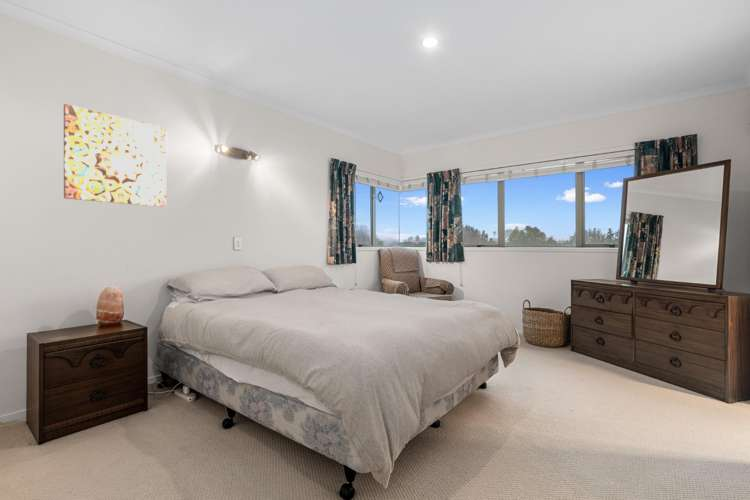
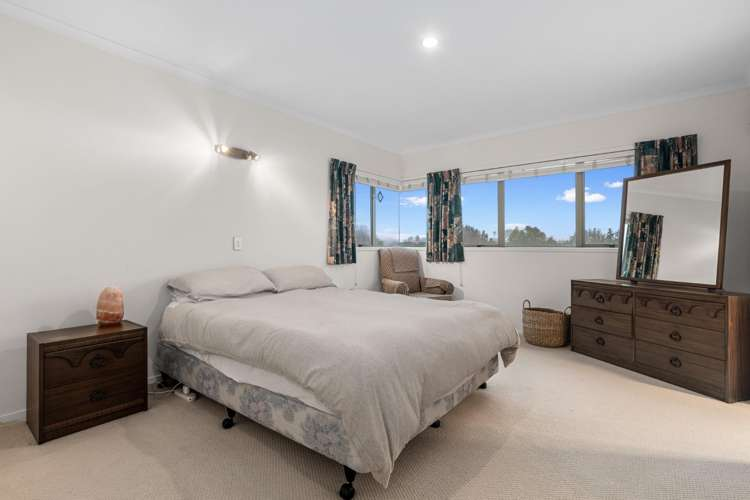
- wall art (119, 160)
